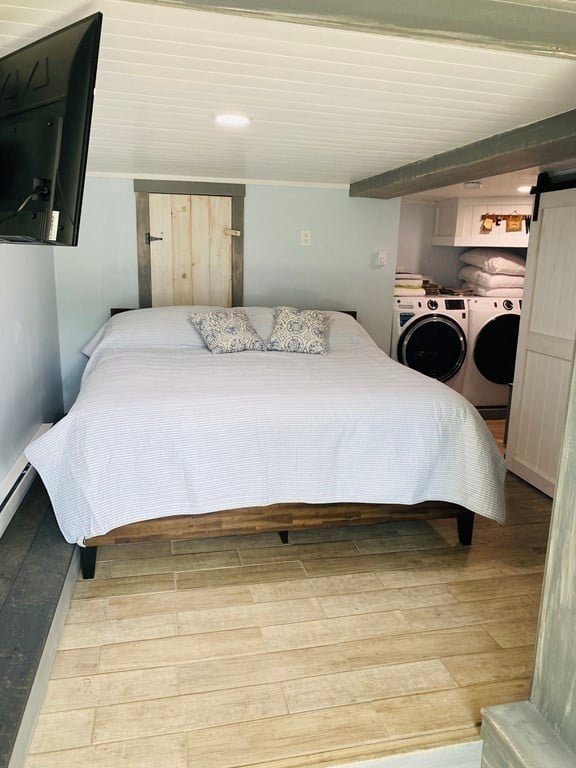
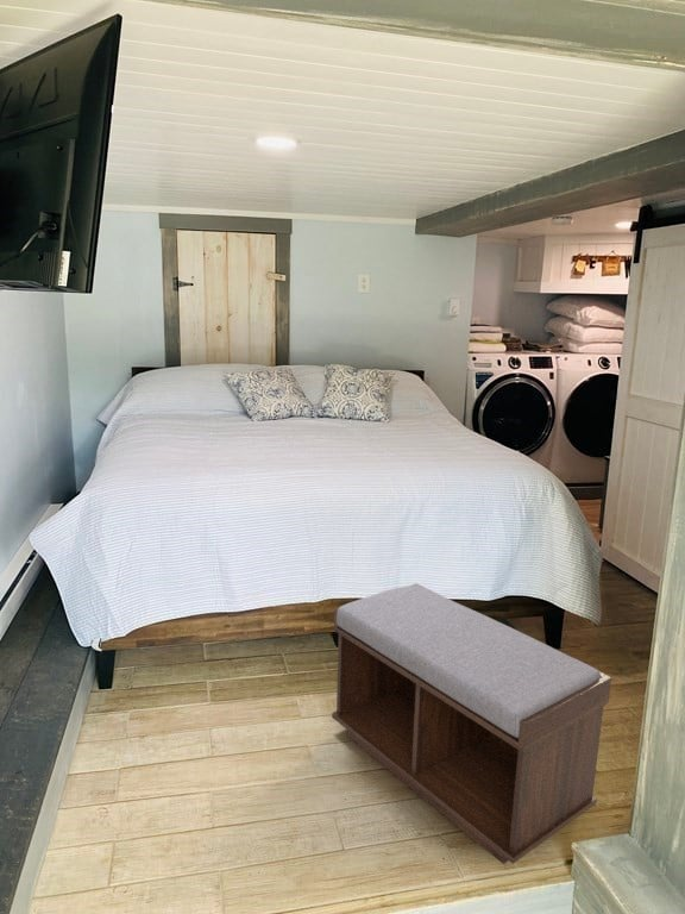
+ bench (454, 703)
